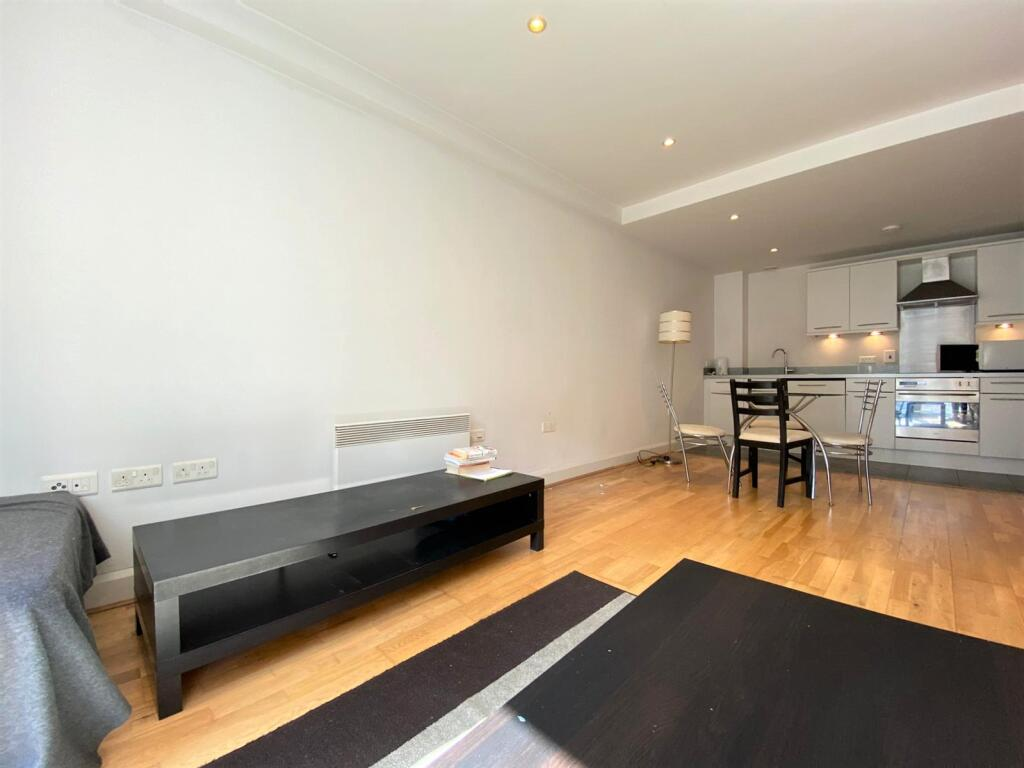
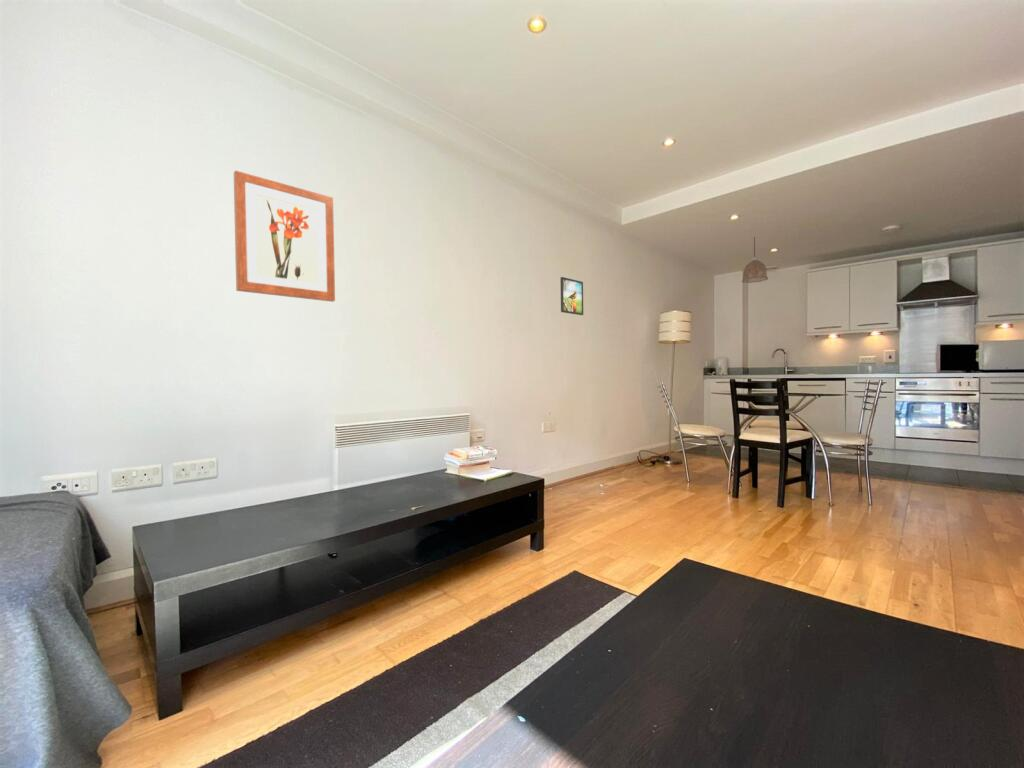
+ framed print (572, 296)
+ pendant lamp (754, 258)
+ wall art (287, 241)
